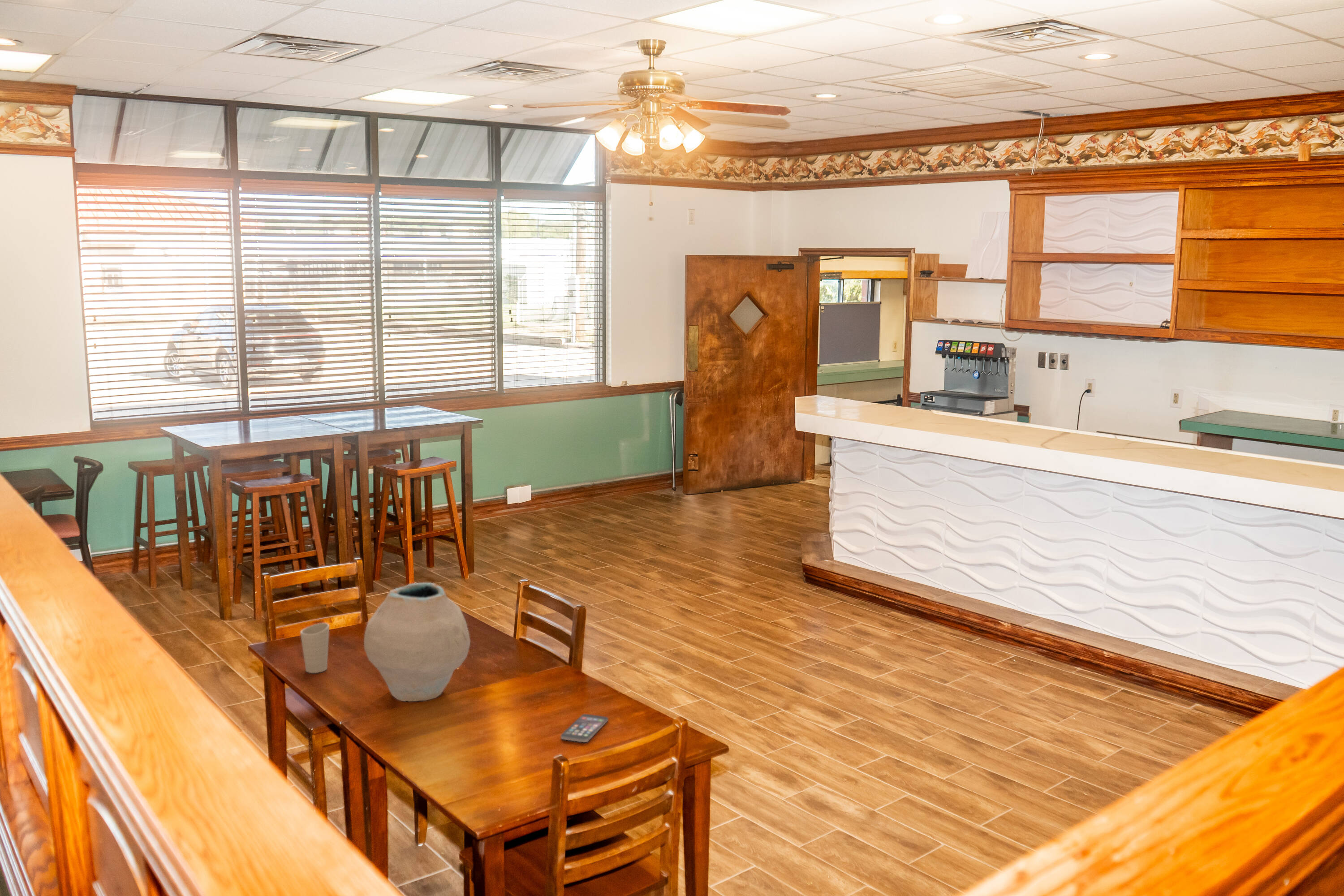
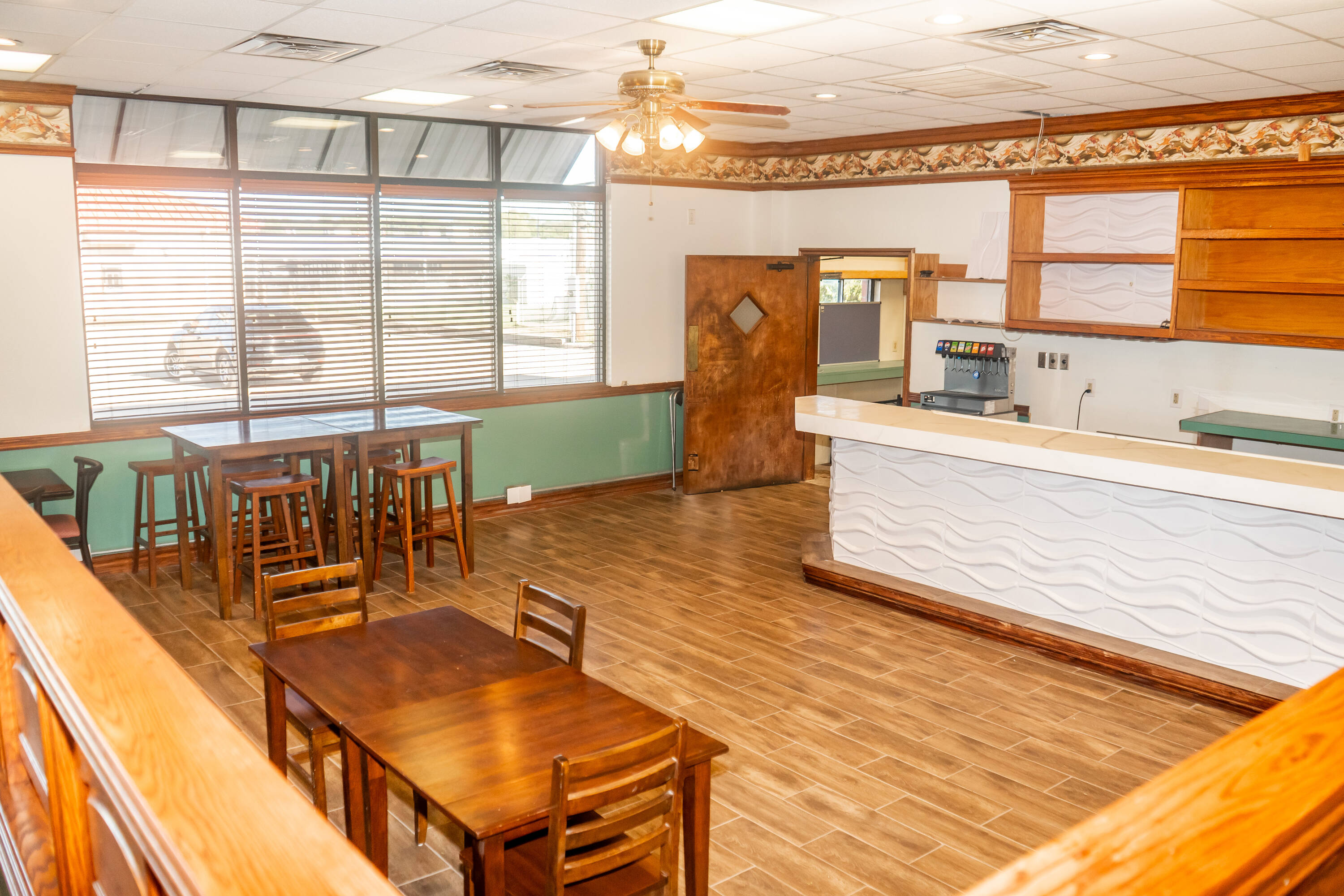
- vase (418, 642)
- smartphone (585, 728)
- cup (315, 648)
